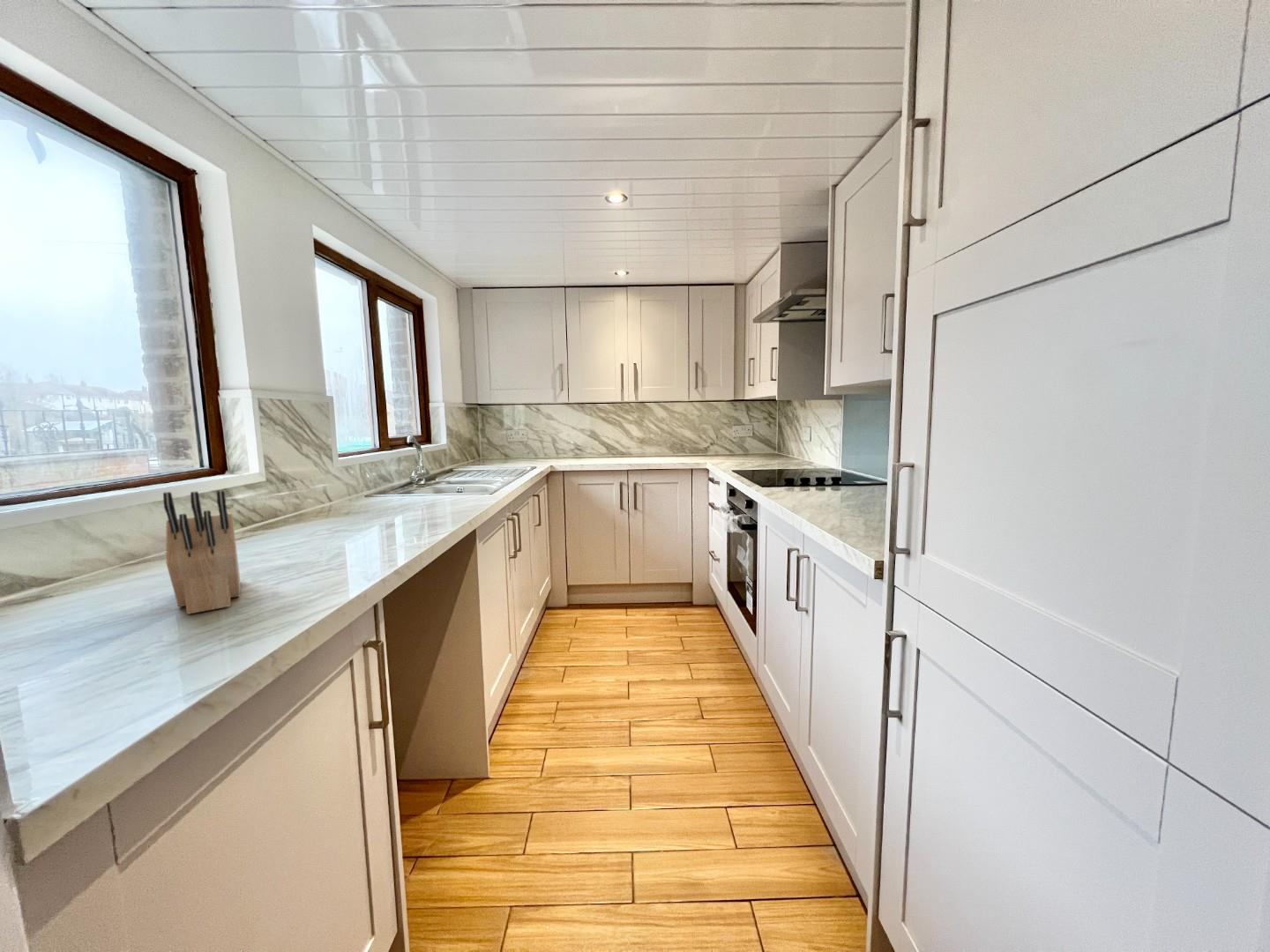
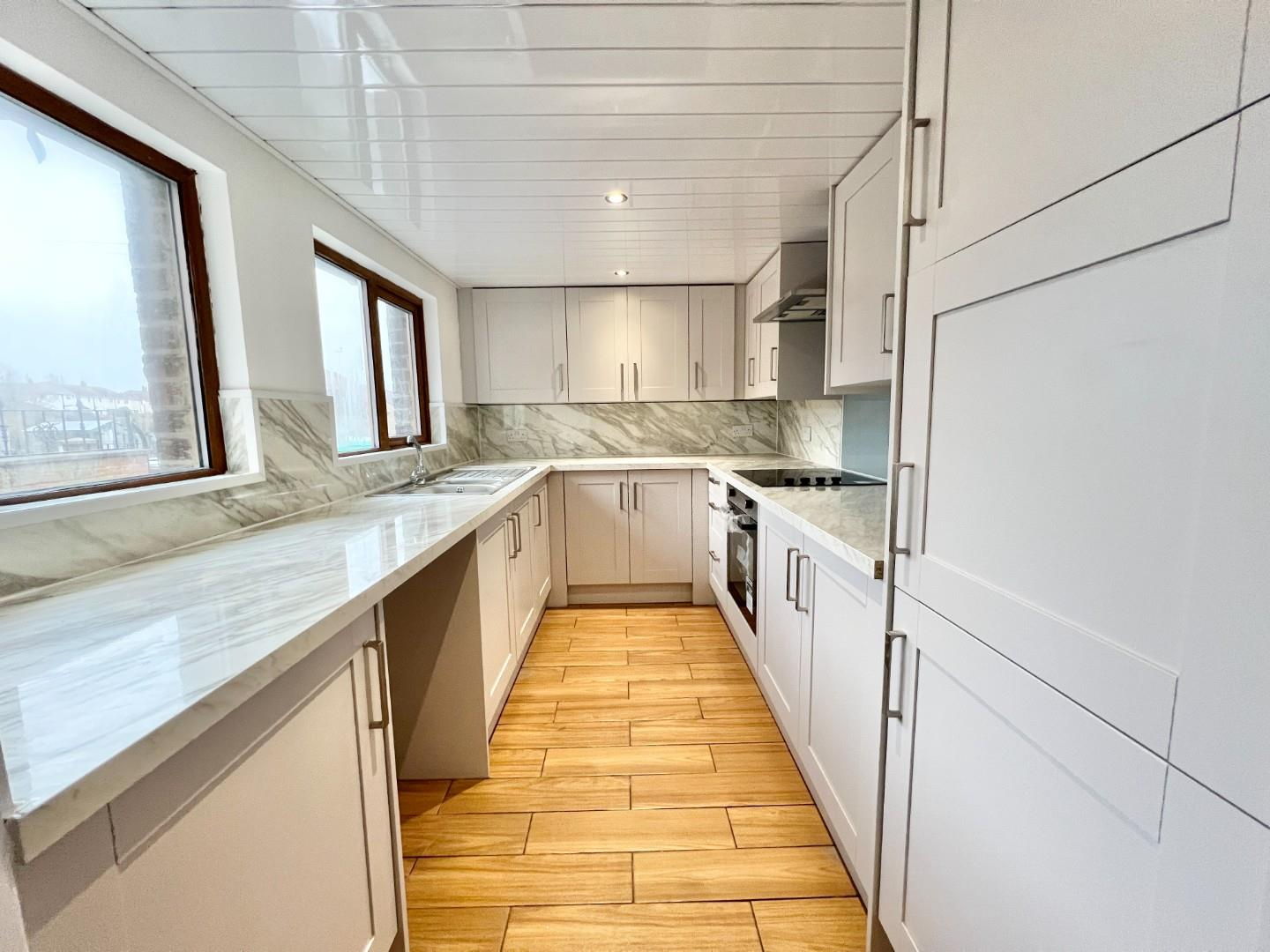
- knife block (204, 544)
